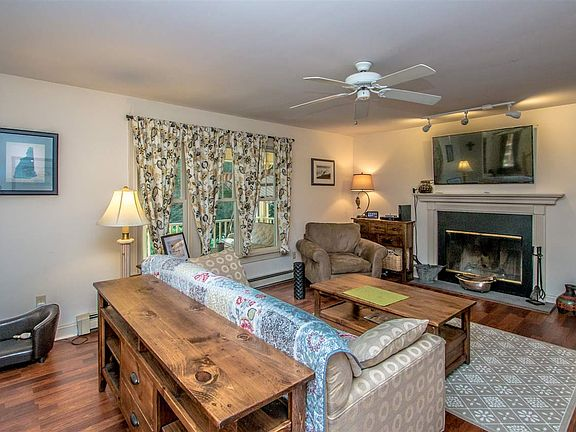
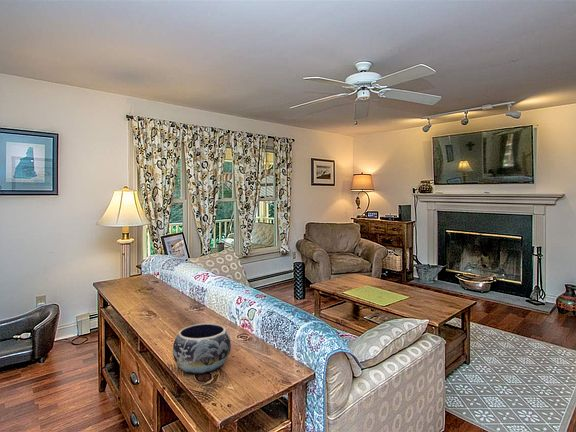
+ decorative bowl (202, 347)
